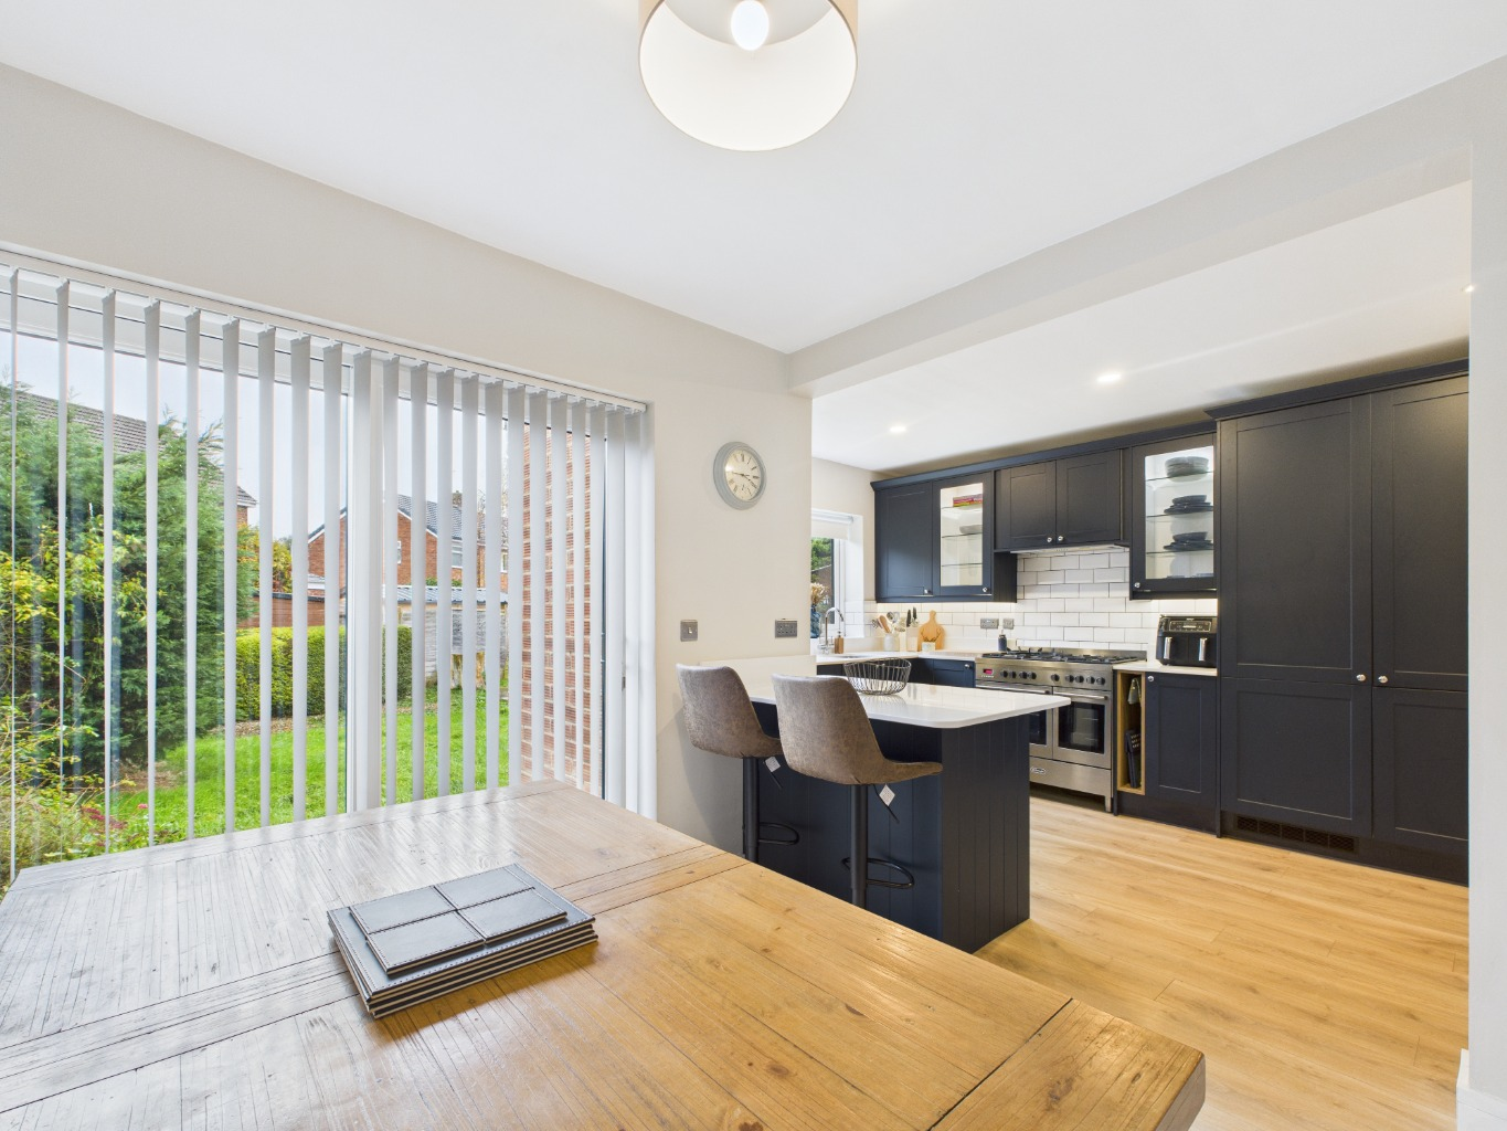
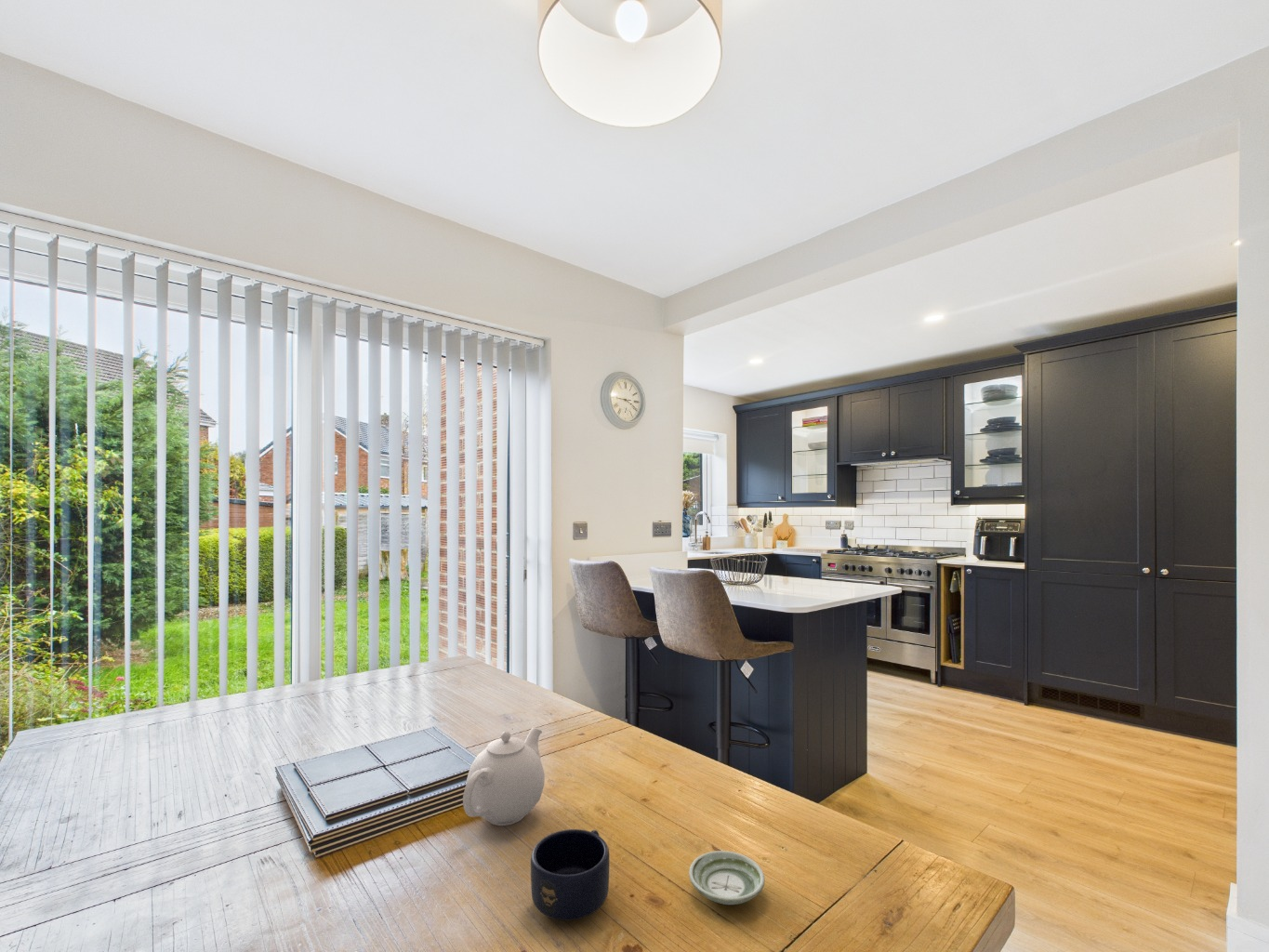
+ saucer (726, 881)
+ teapot (506, 773)
+ mug (575, 871)
